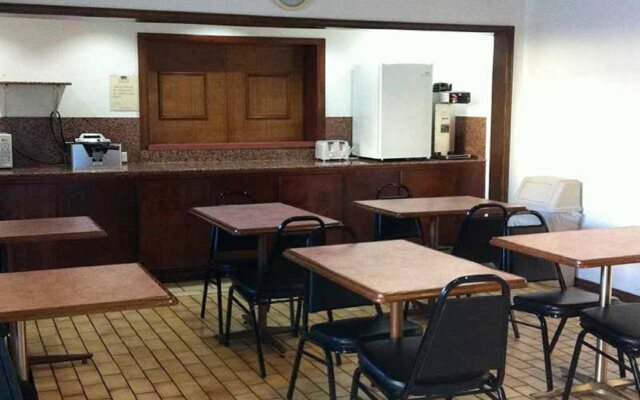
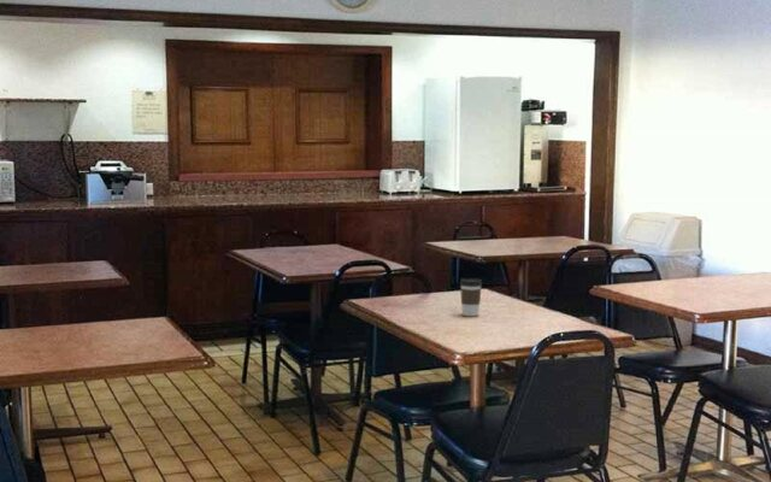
+ coffee cup (470, 296)
